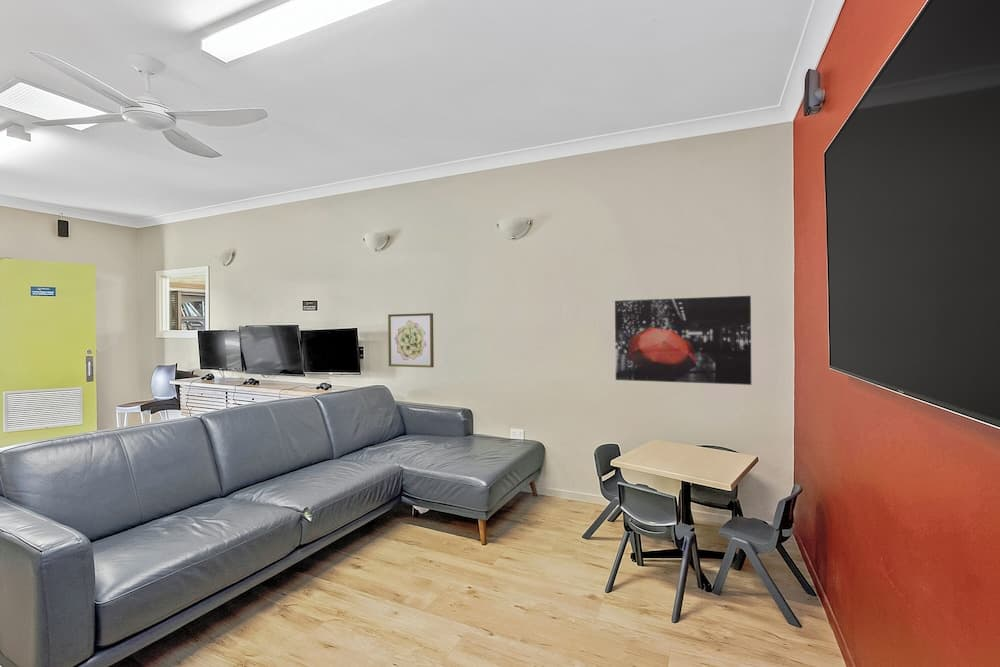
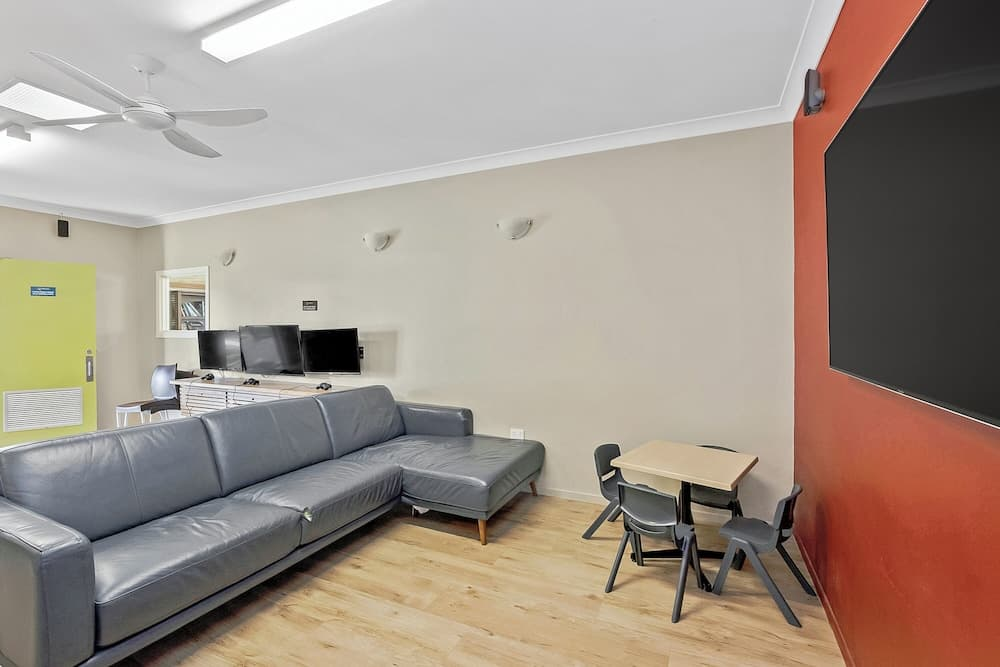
- wall art (679, 340)
- wall art (410, 340)
